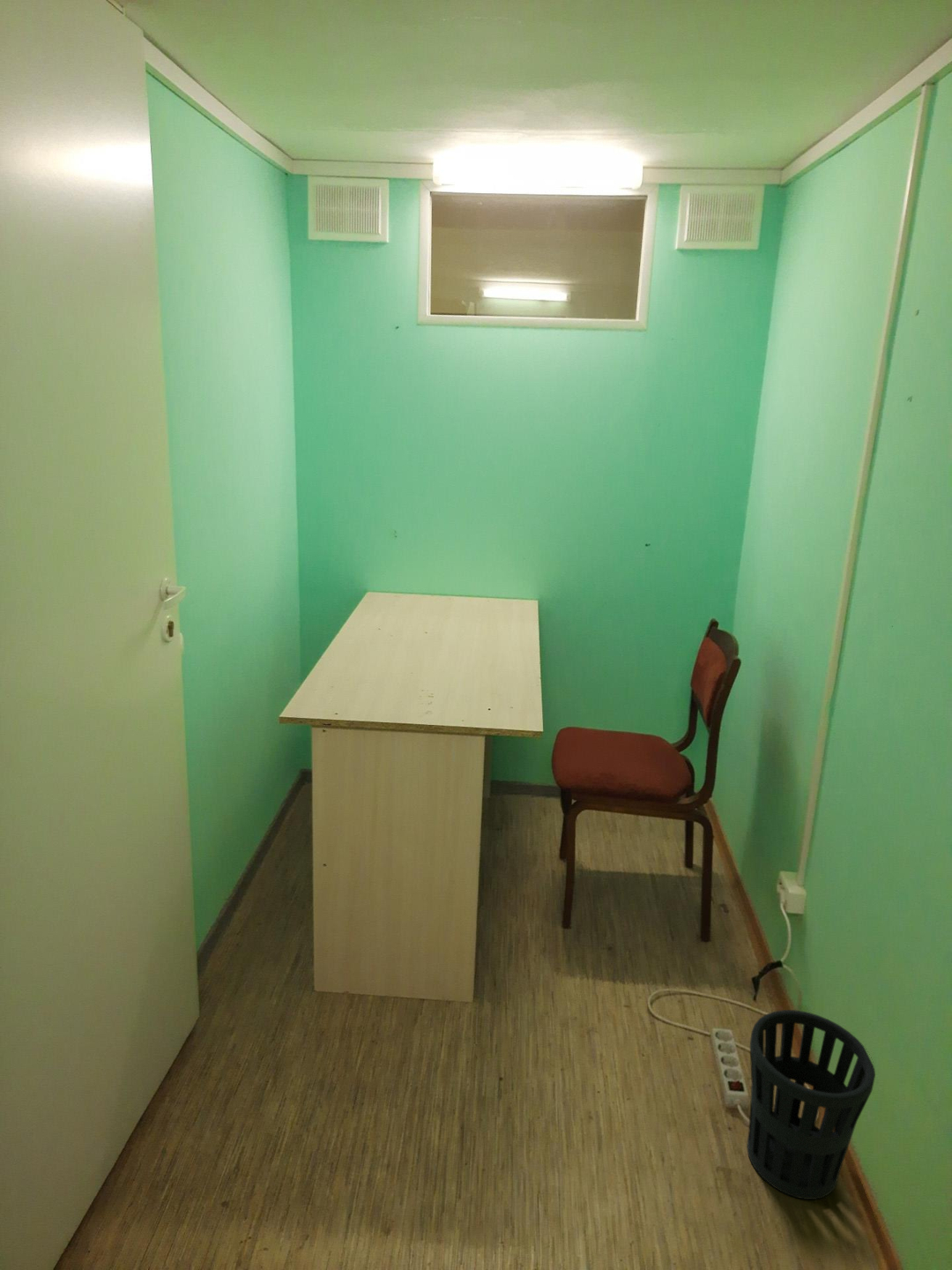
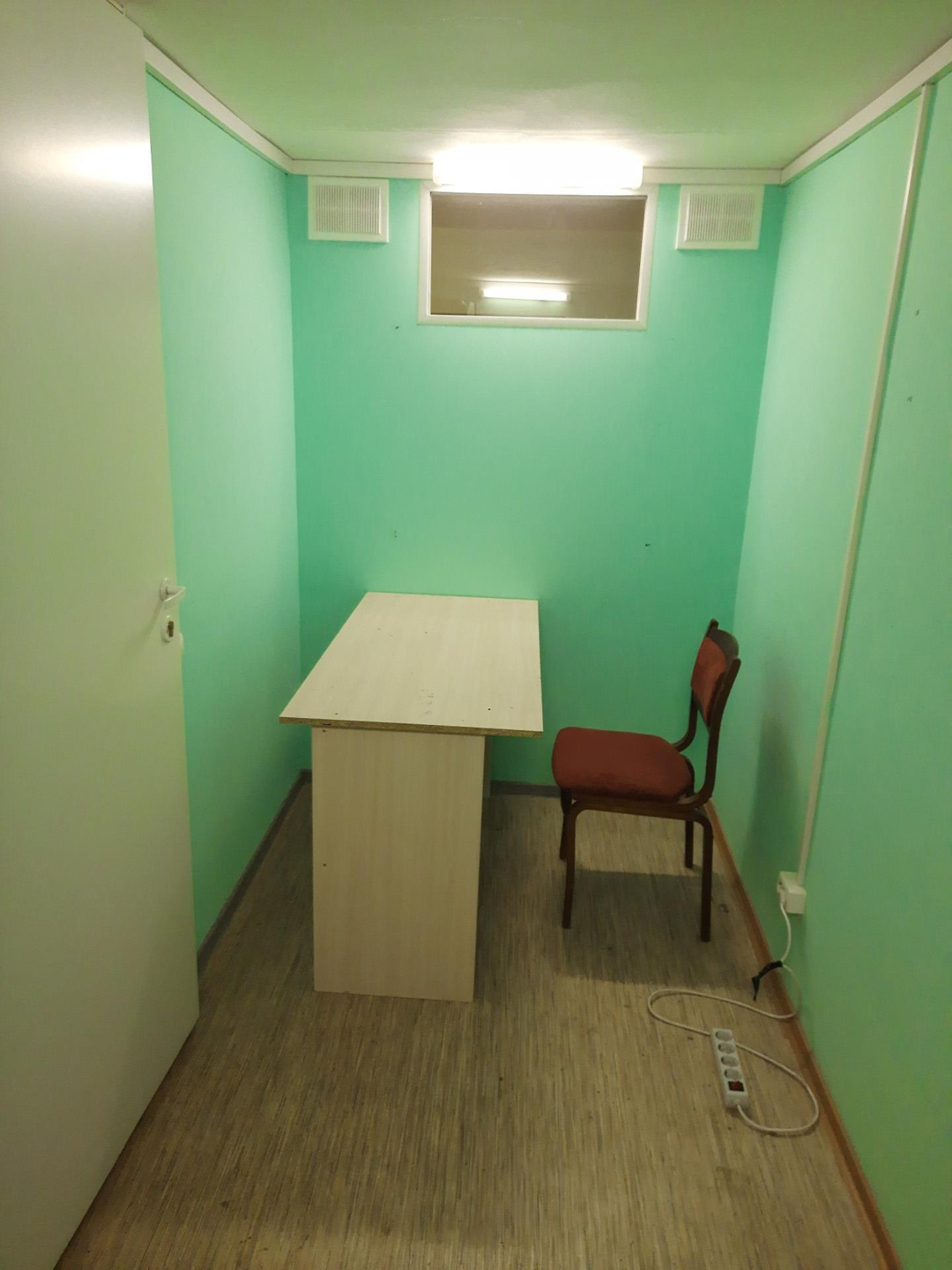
- wastebasket (803, 1105)
